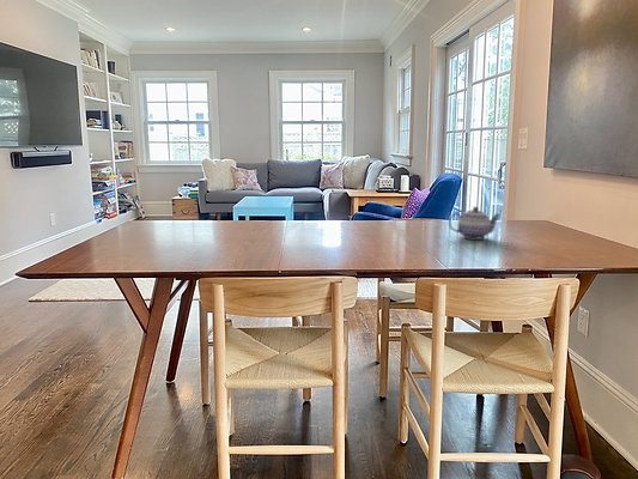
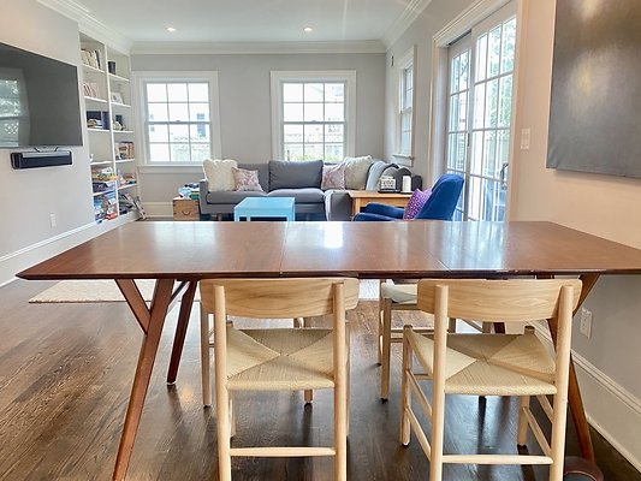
- teapot (474, 222)
